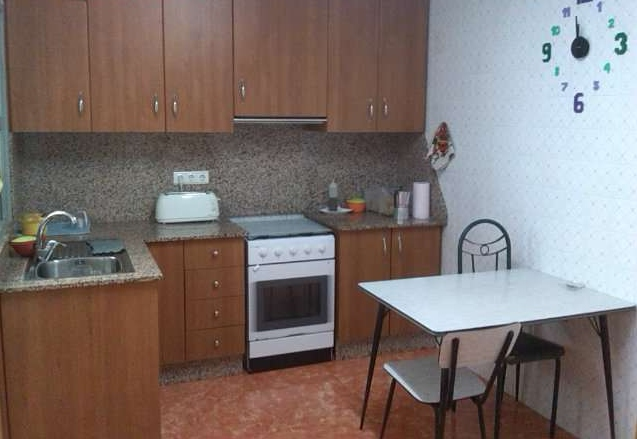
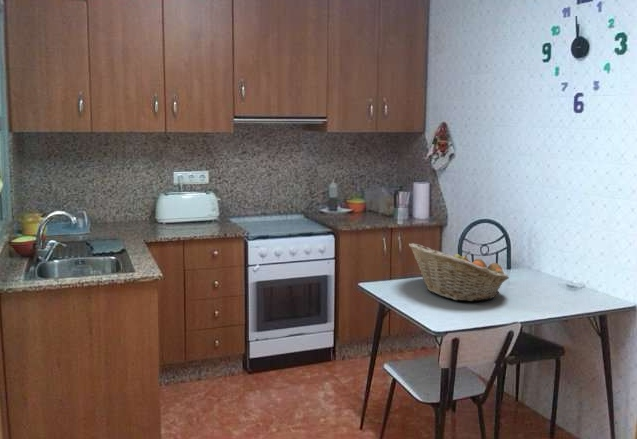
+ fruit basket (456, 269)
